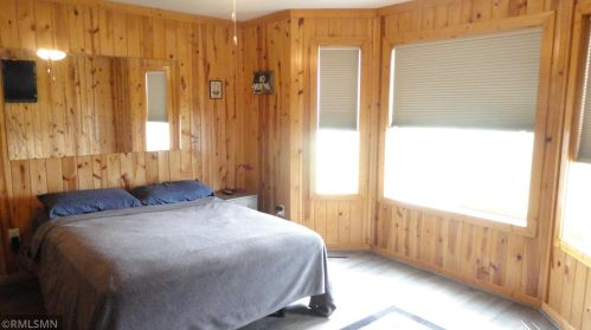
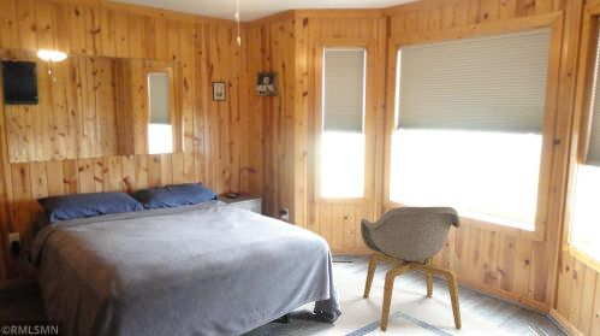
+ armchair (410, 255)
